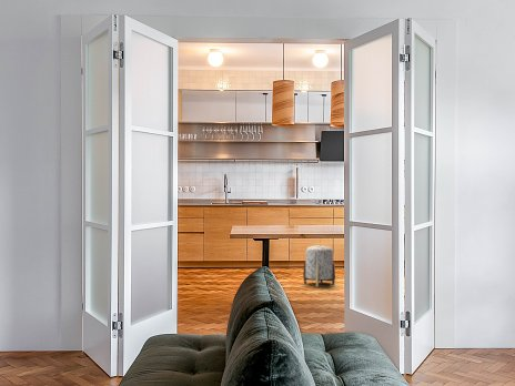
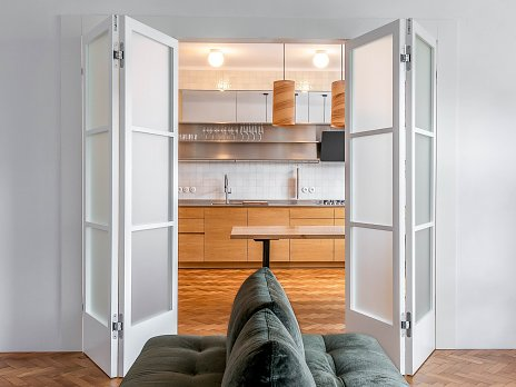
- stool (319, 264)
